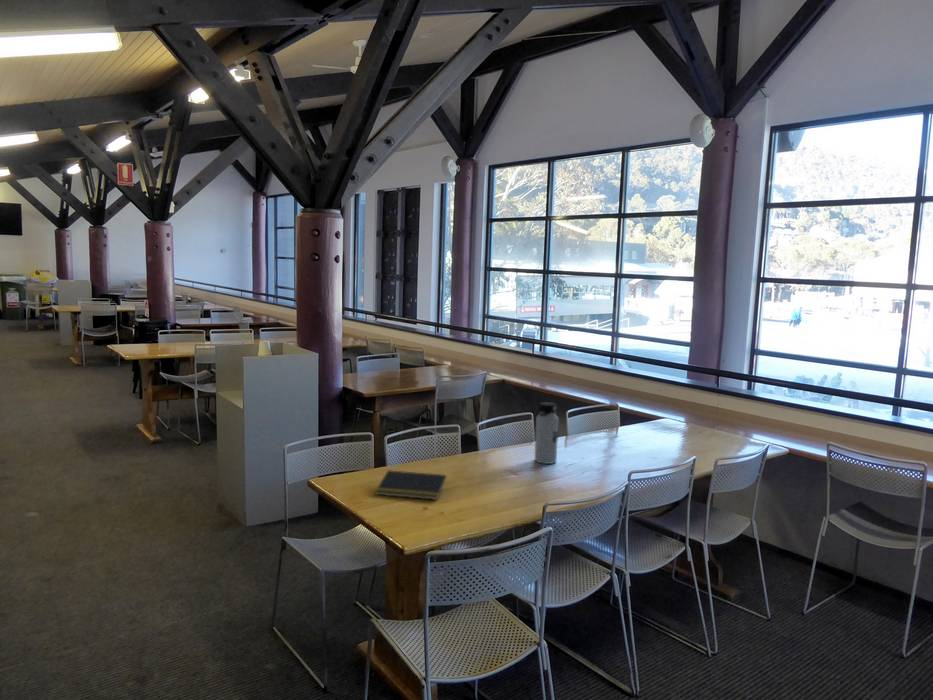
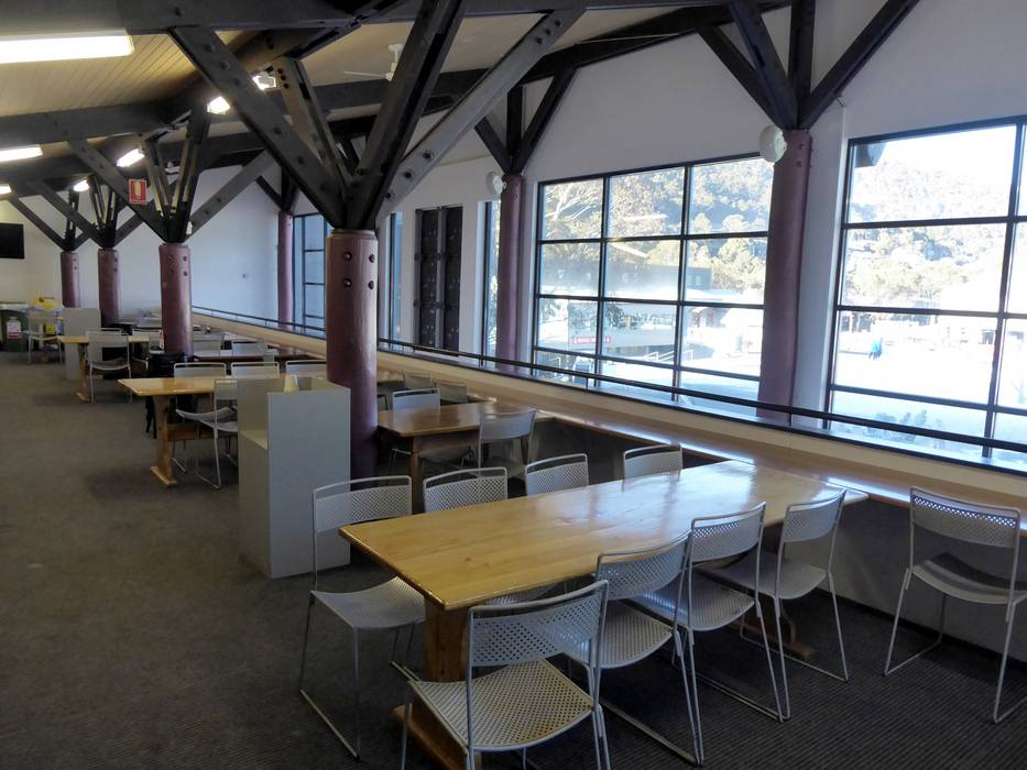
- water bottle (546, 432)
- notepad (411, 484)
